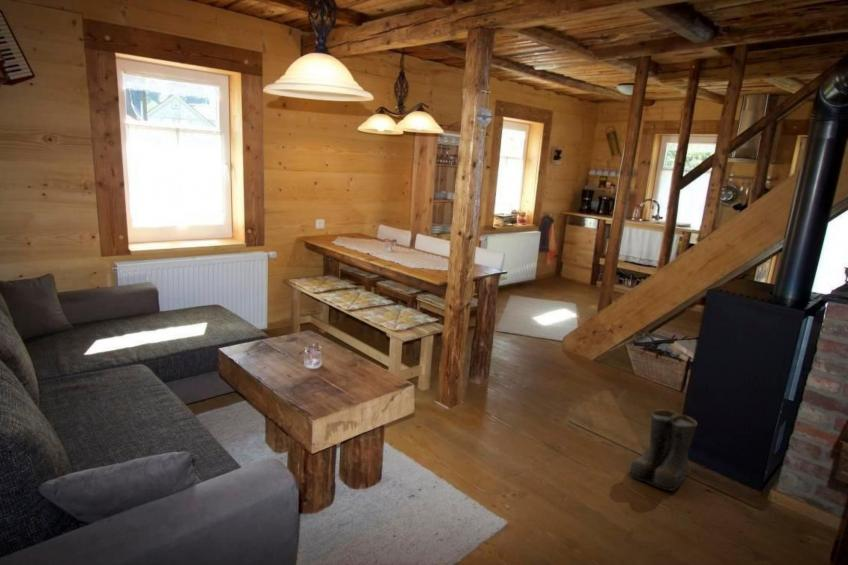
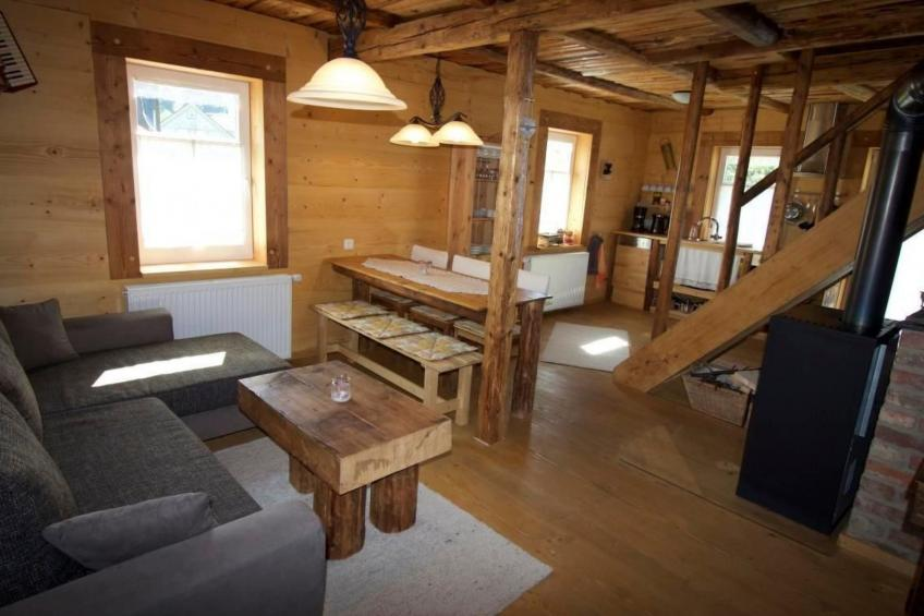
- boots (663, 447)
